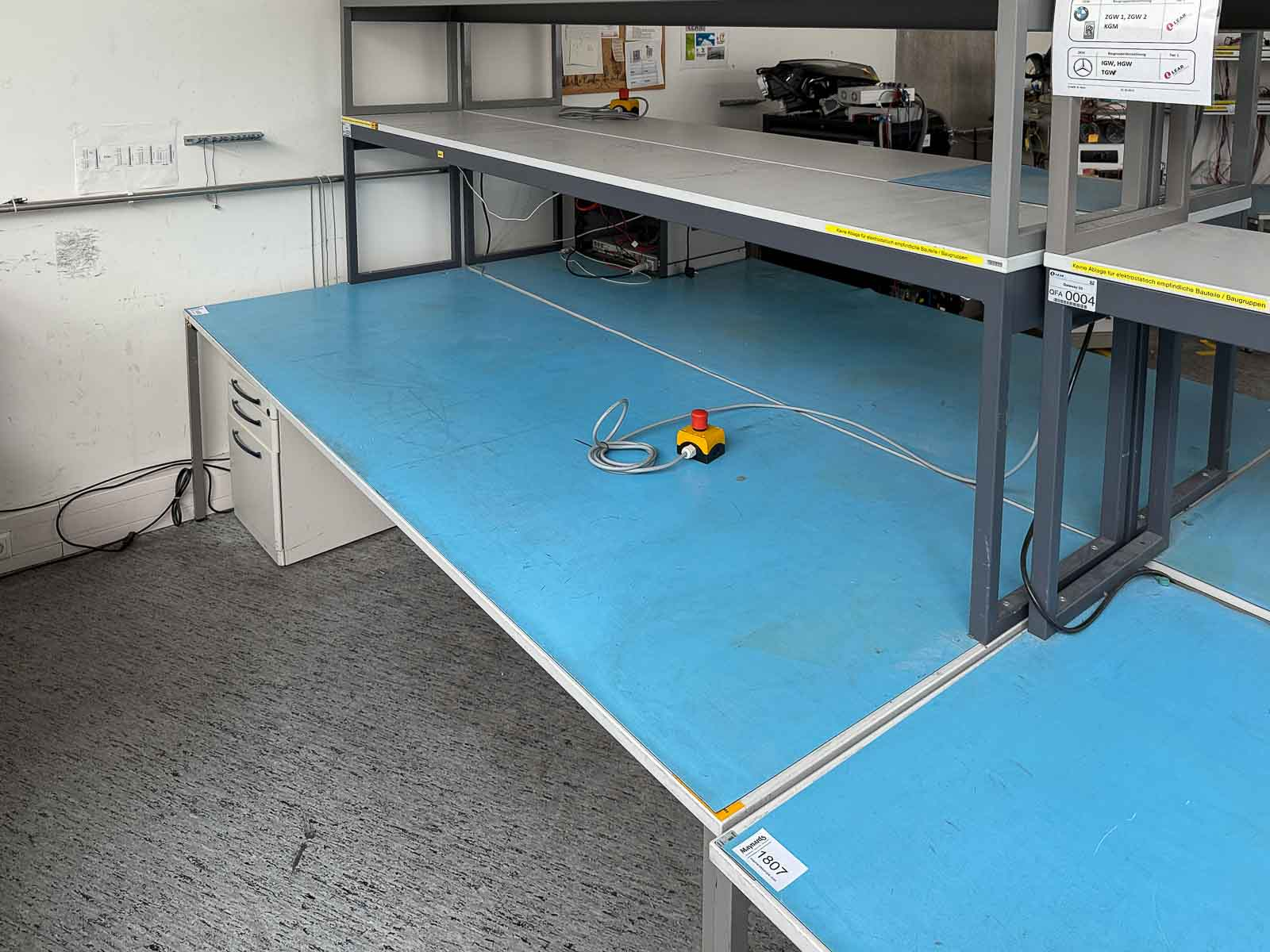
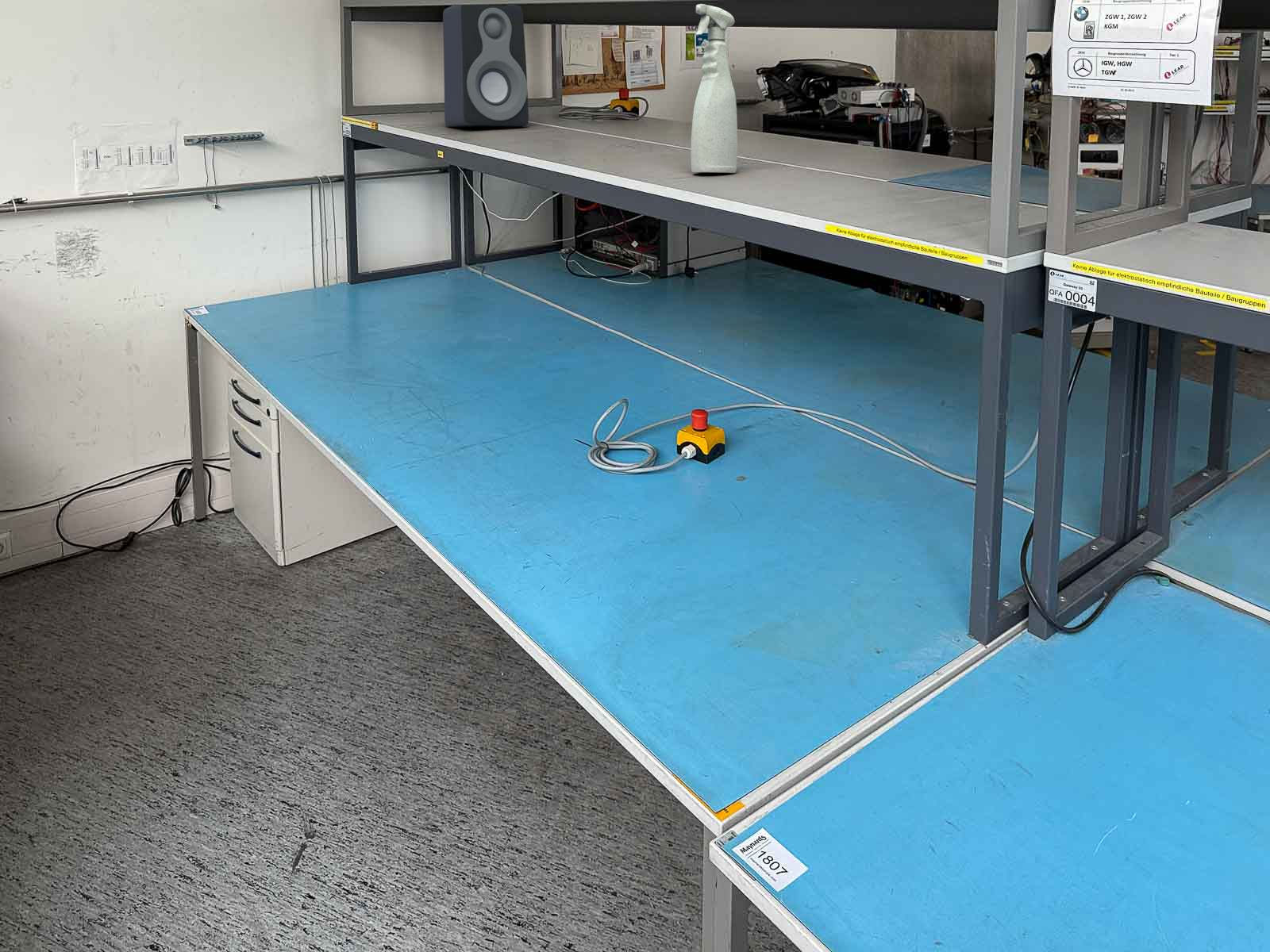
+ speaker (485, 67)
+ spray bottle (715, 91)
